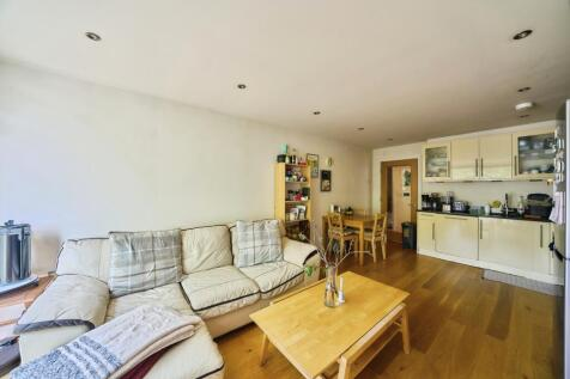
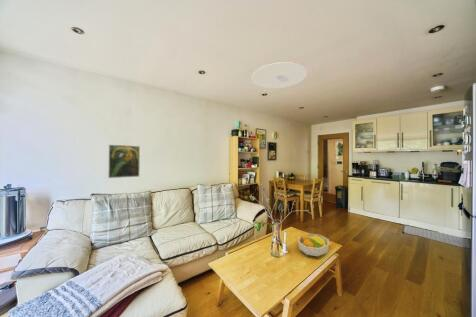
+ ceiling light (278, 74)
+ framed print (124, 161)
+ fruit bowl (313, 243)
